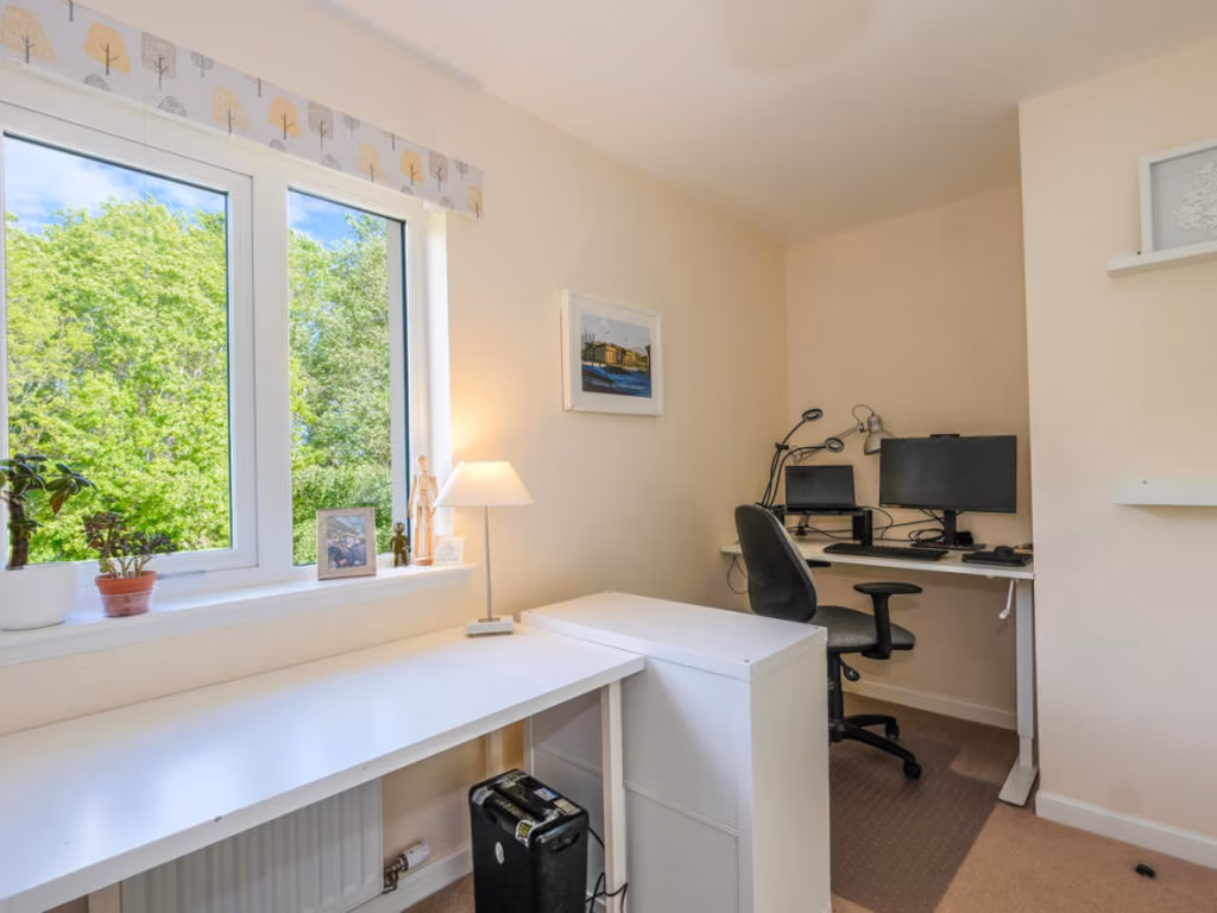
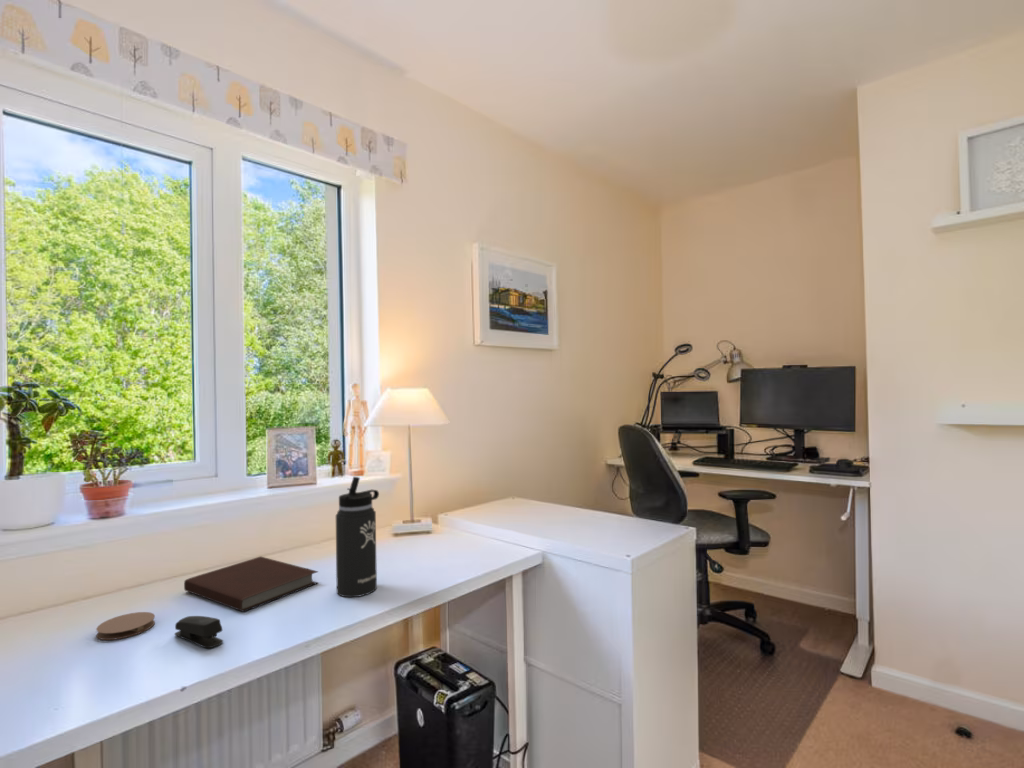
+ notebook (252, 581)
+ thermos bottle (359, 532)
+ coaster (126, 625)
+ stapler (198, 626)
